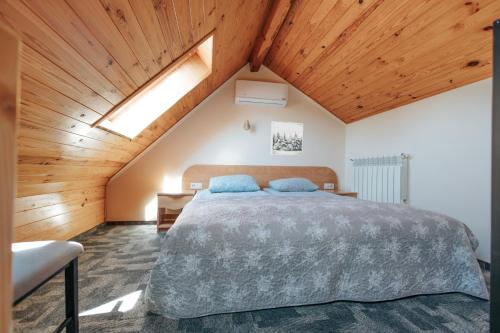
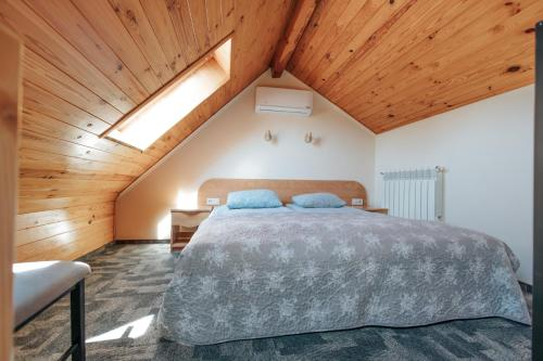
- wall art (287, 139)
